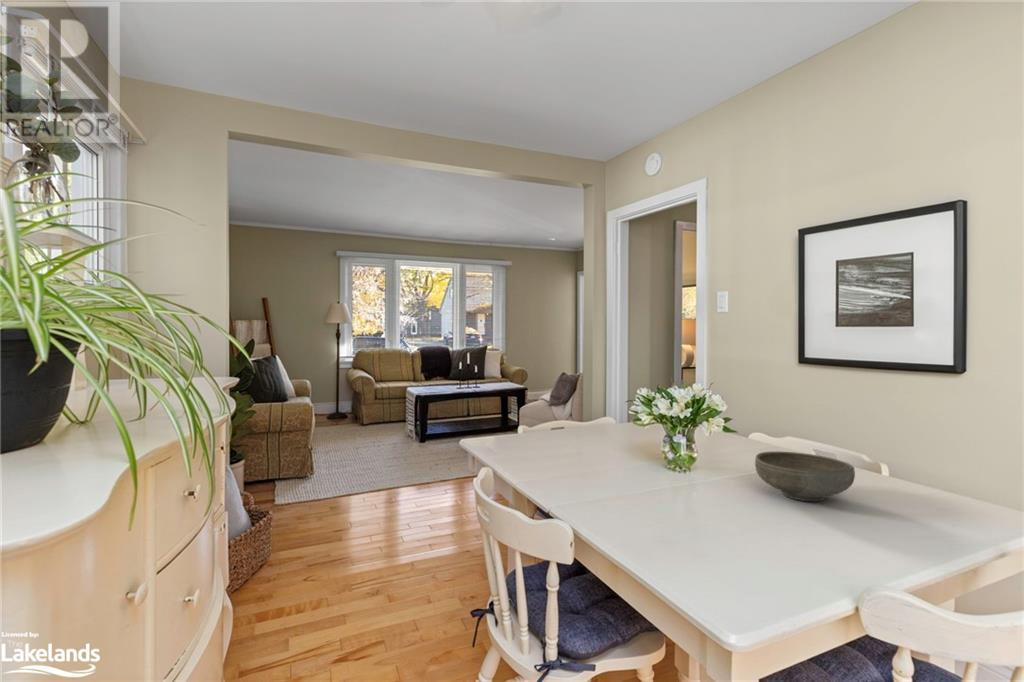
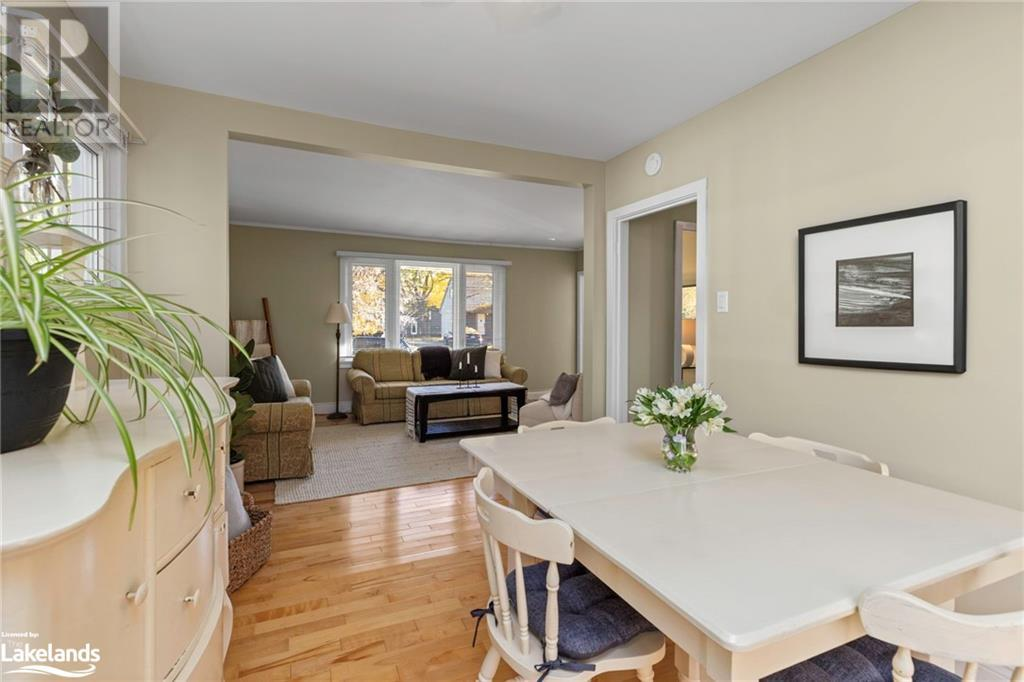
- bowl (802, 477)
